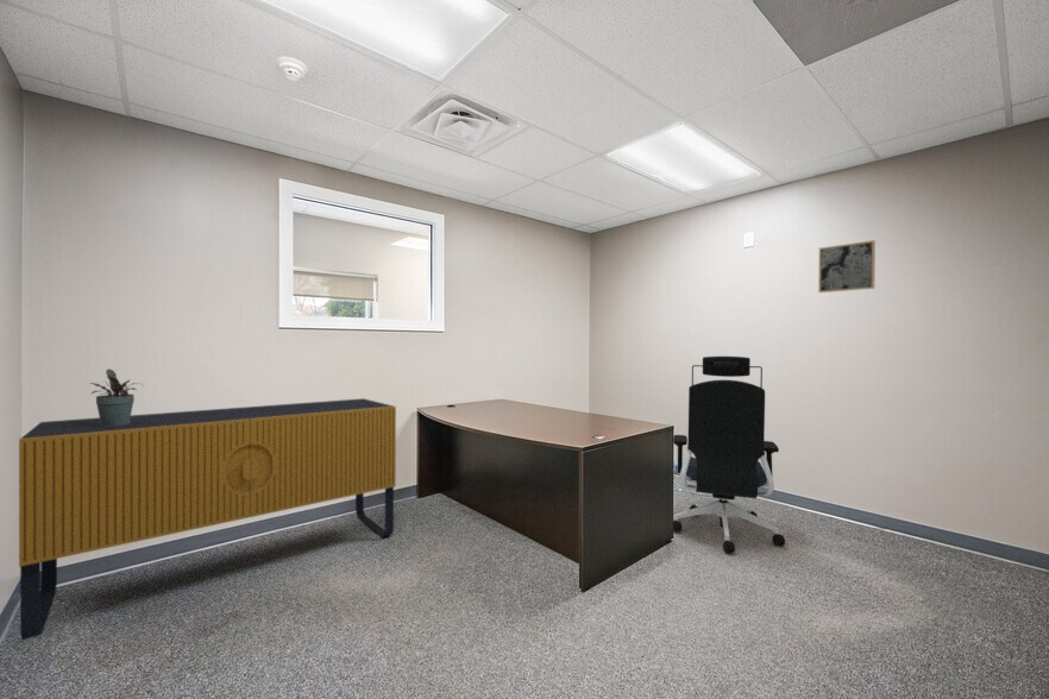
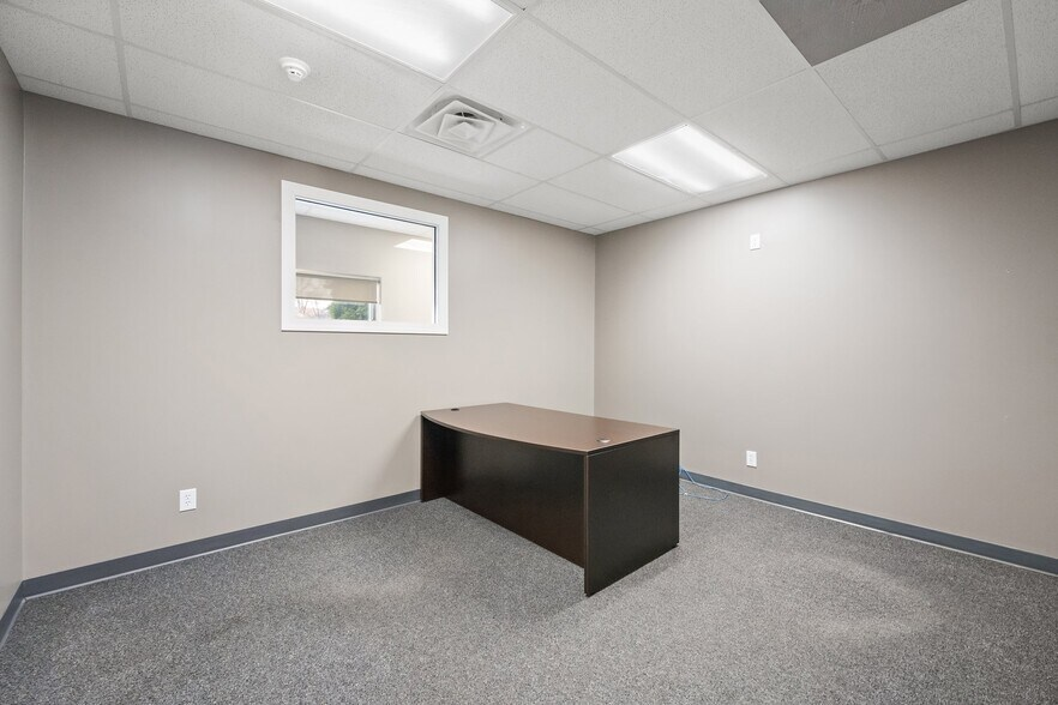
- potted plant (117, 395)
- office chair (725, 443)
- wall art (846, 267)
- sideboard (240, 487)
